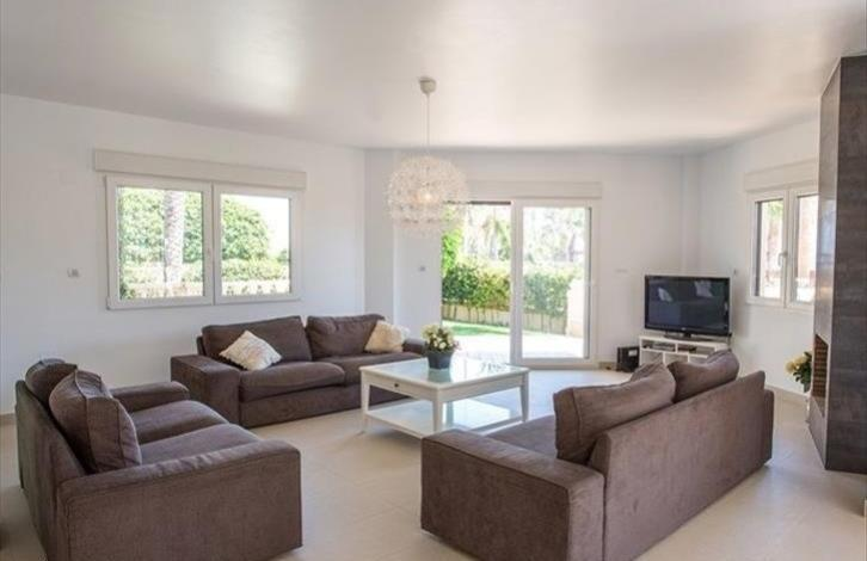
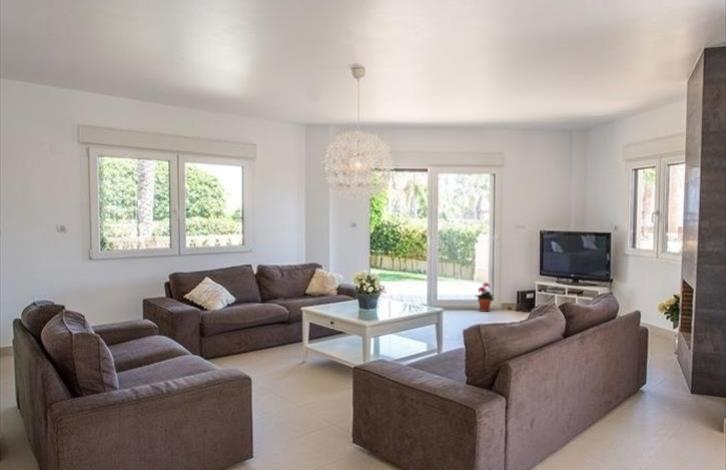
+ potted plant (484, 296)
